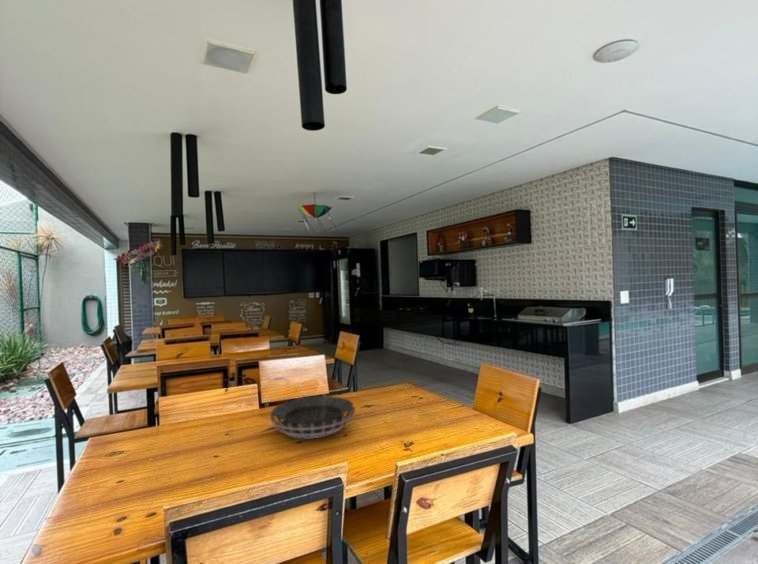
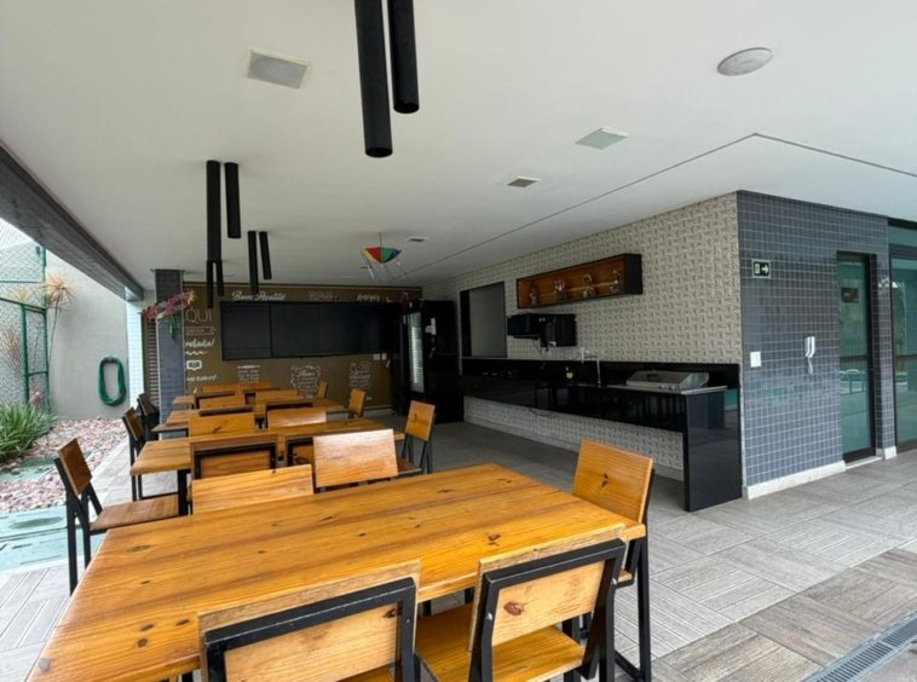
- decorative bowl (313, 420)
